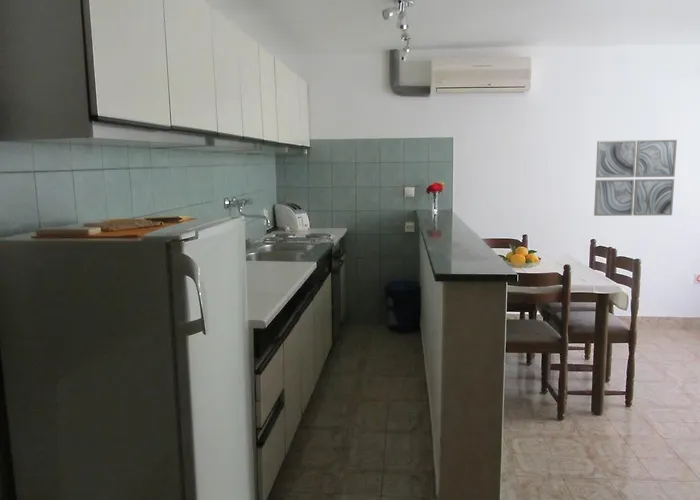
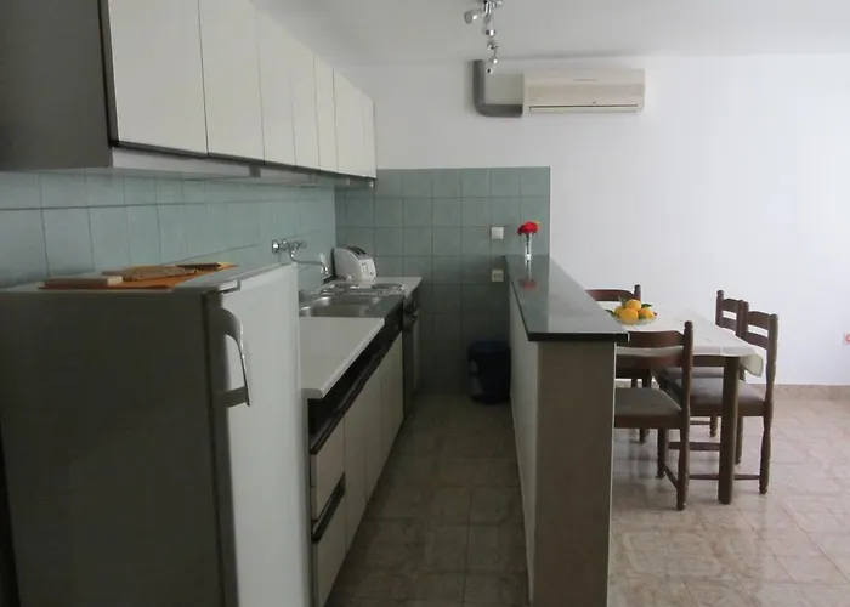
- wall art (635, 179)
